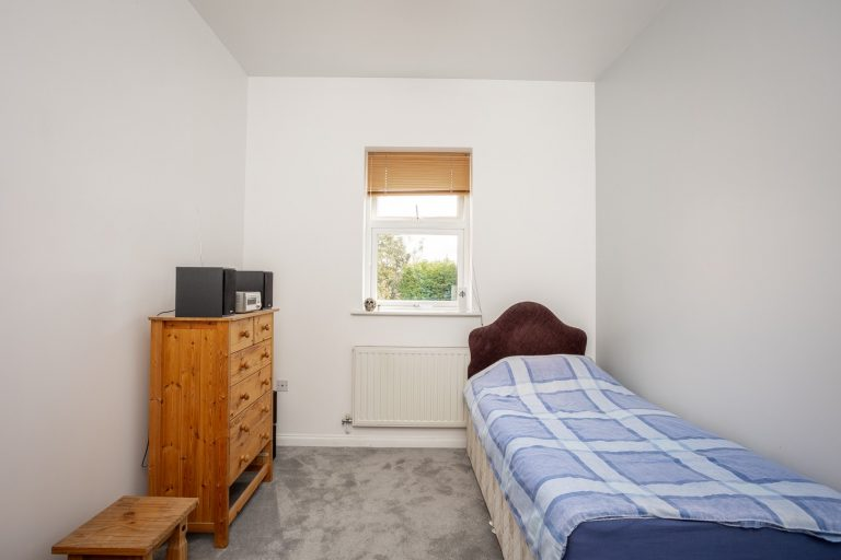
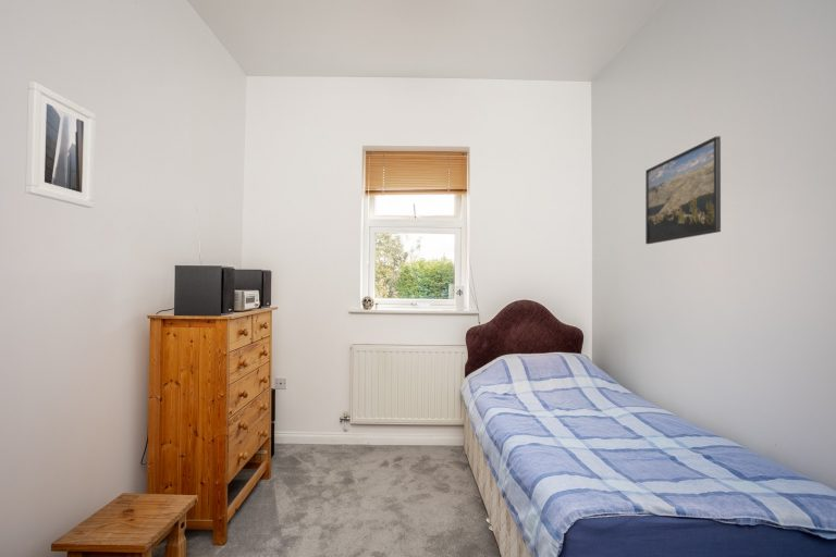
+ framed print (63, 150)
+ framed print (678, 197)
